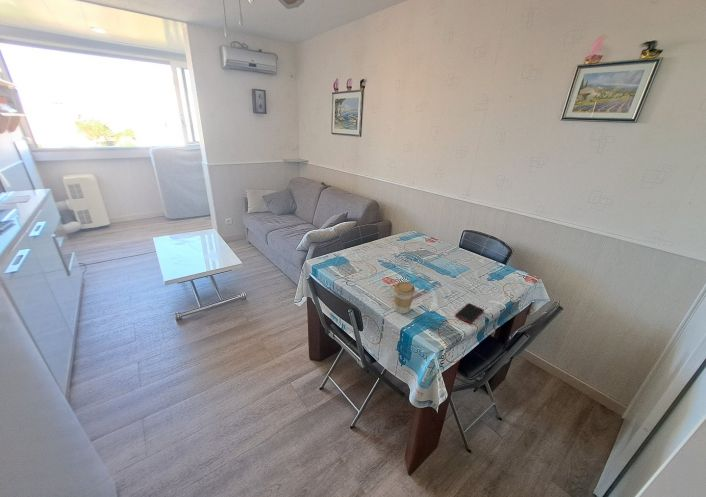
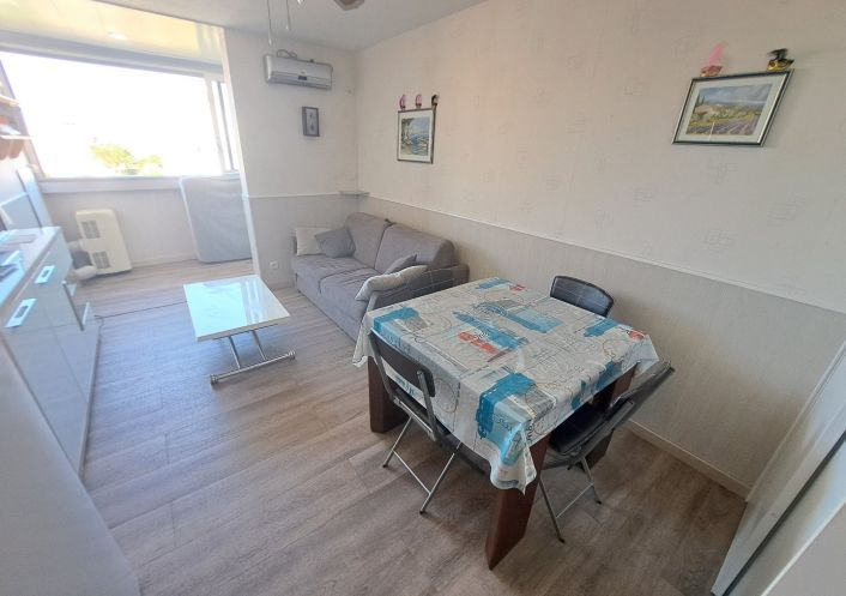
- coffee cup (403, 297)
- cell phone (469, 313)
